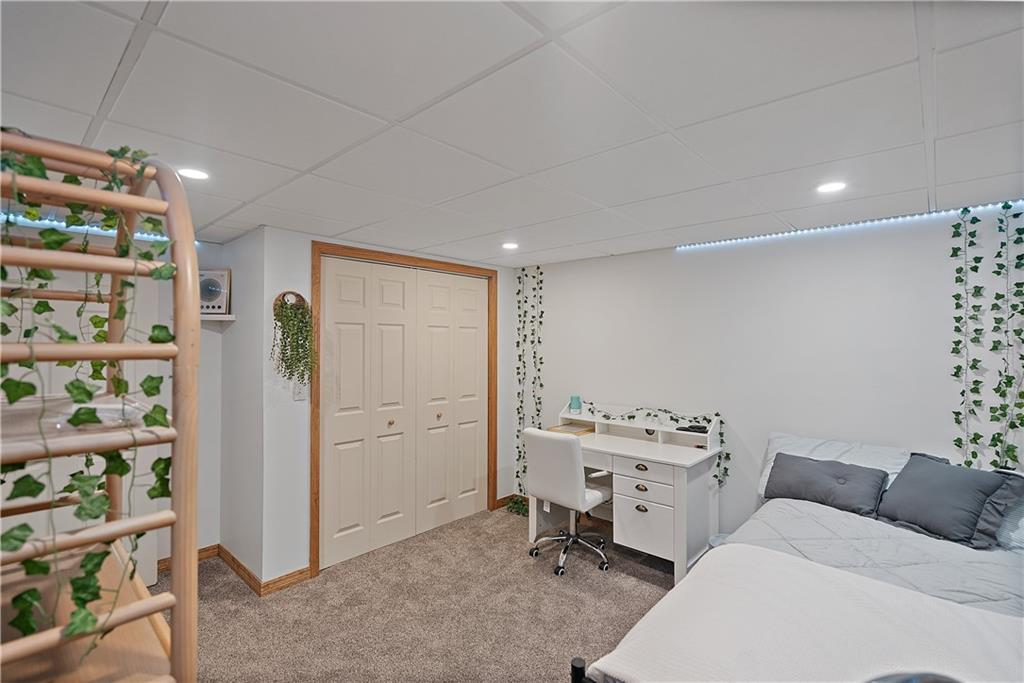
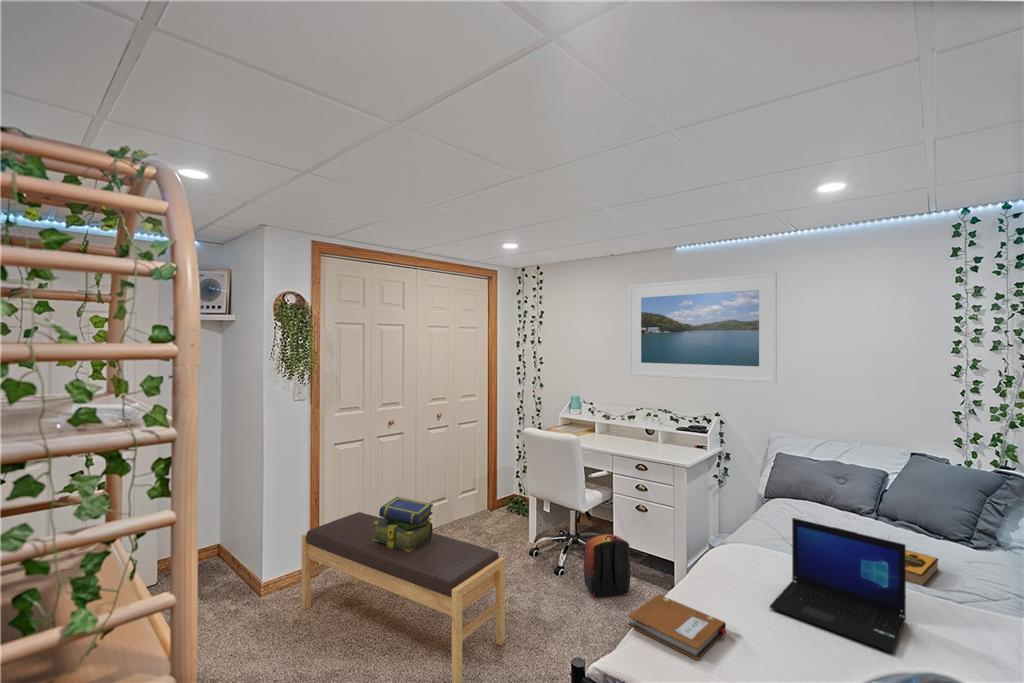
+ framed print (695, 329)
+ bench (397, 581)
+ notebook (678, 624)
+ stack of books (405, 521)
+ hardback book (906, 564)
+ laptop (836, 577)
+ backpack (607, 561)
